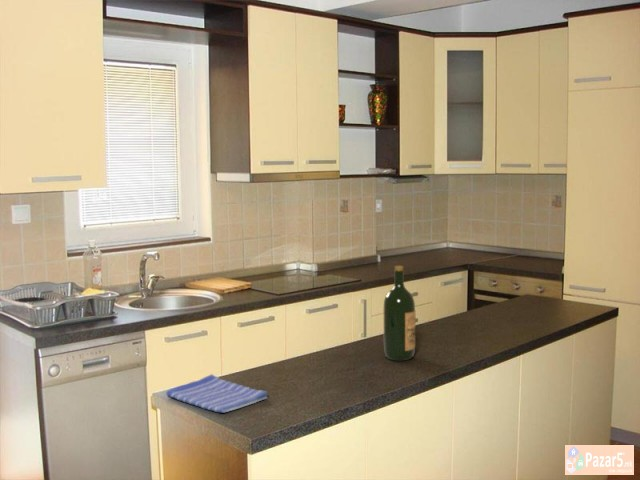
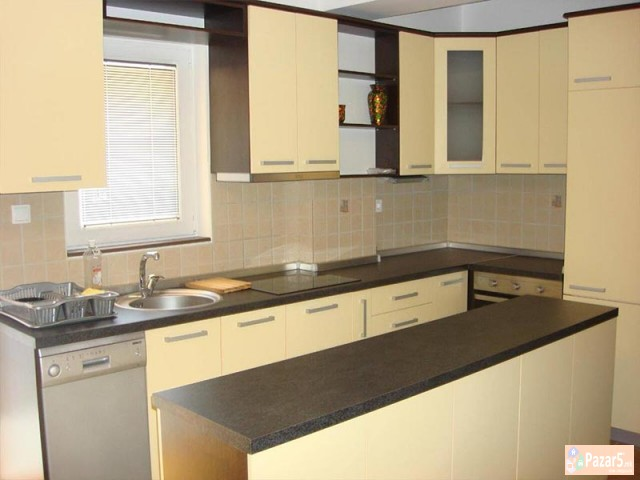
- dish towel (216, 392)
- wine bottle (399, 312)
